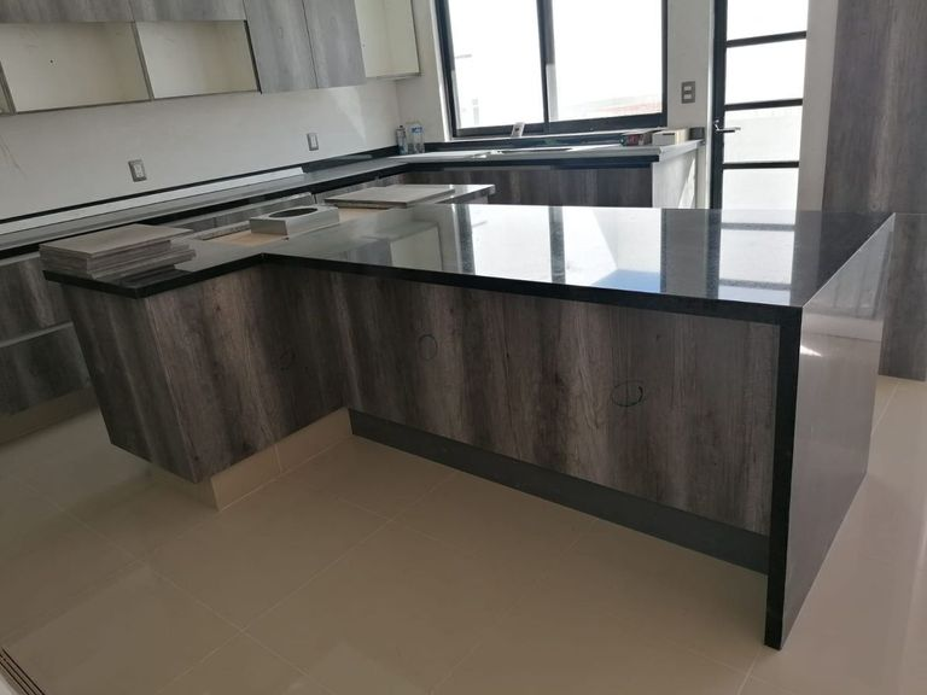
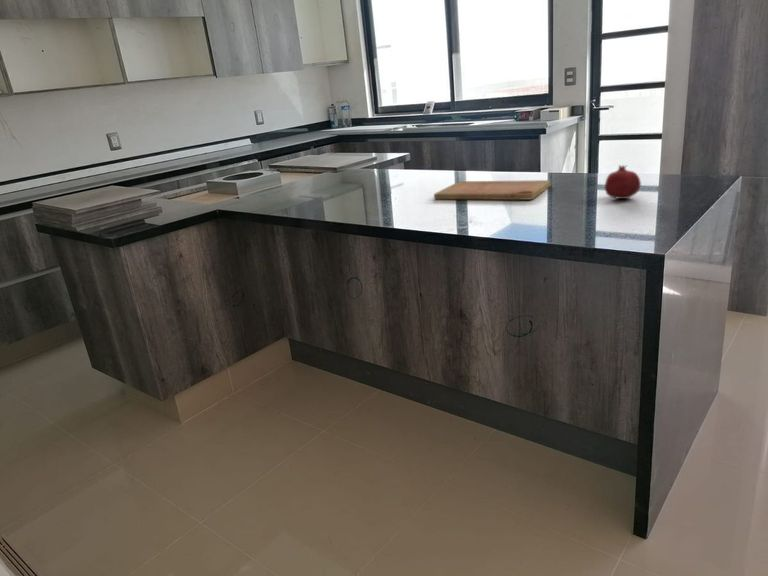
+ cutting board (492, 189)
+ fruit (622, 181)
